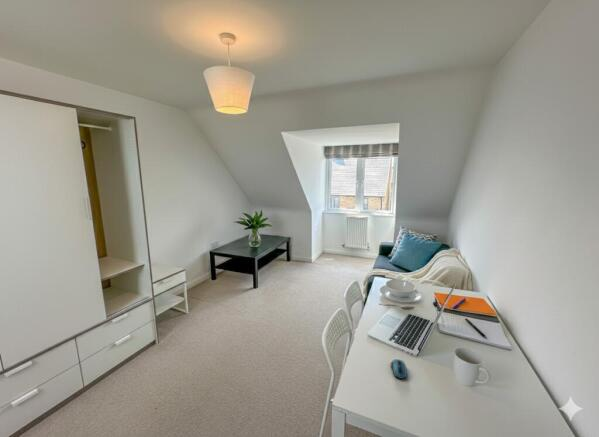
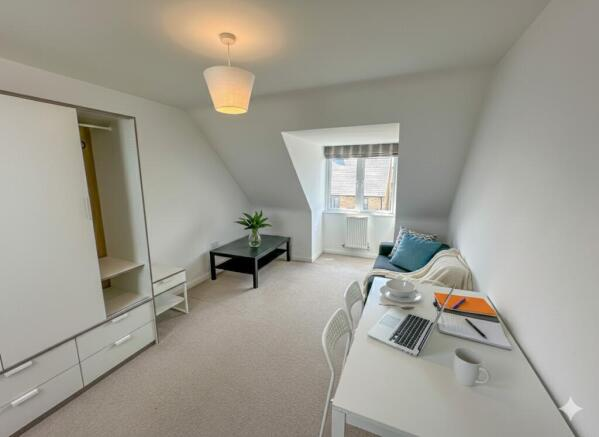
- computer mouse (399, 366)
